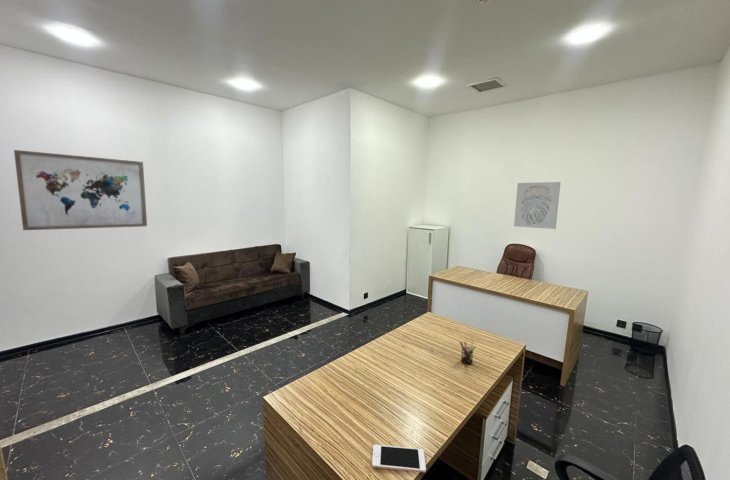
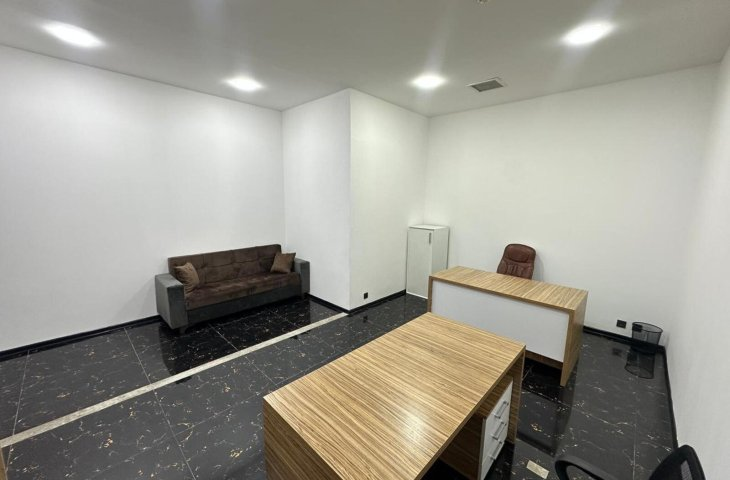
- wall art (536, 205)
- pen holder (467, 351)
- cell phone (398, 458)
- wall art (88, 192)
